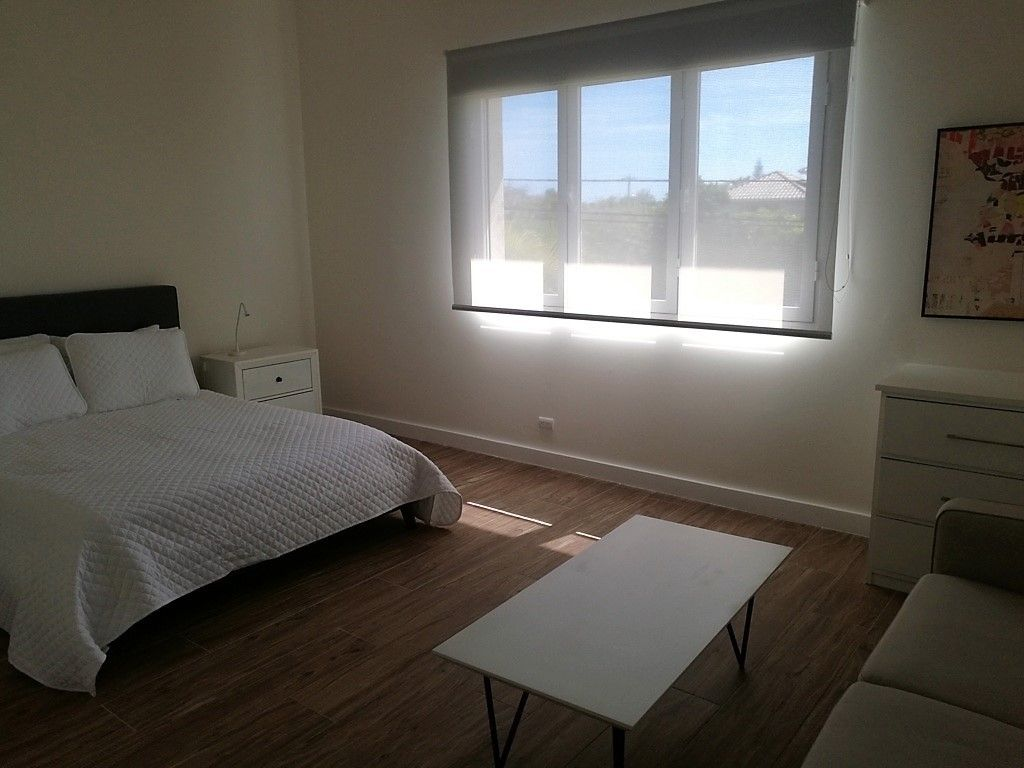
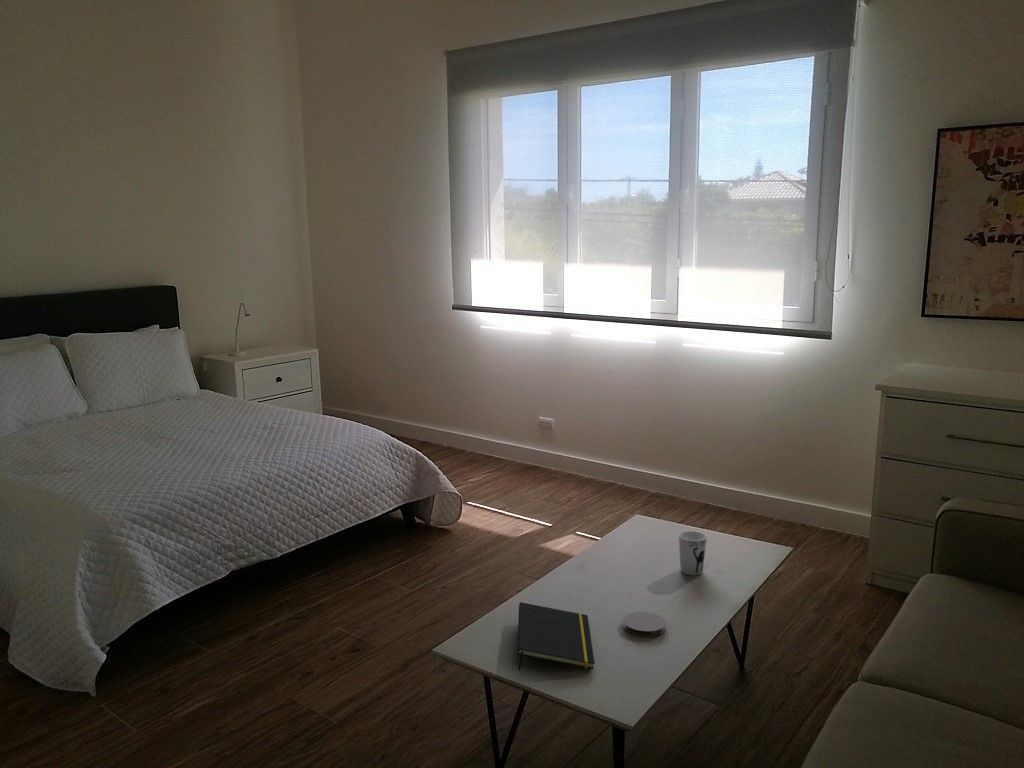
+ cup (692, 553)
+ coaster (644, 624)
+ notepad (554, 633)
